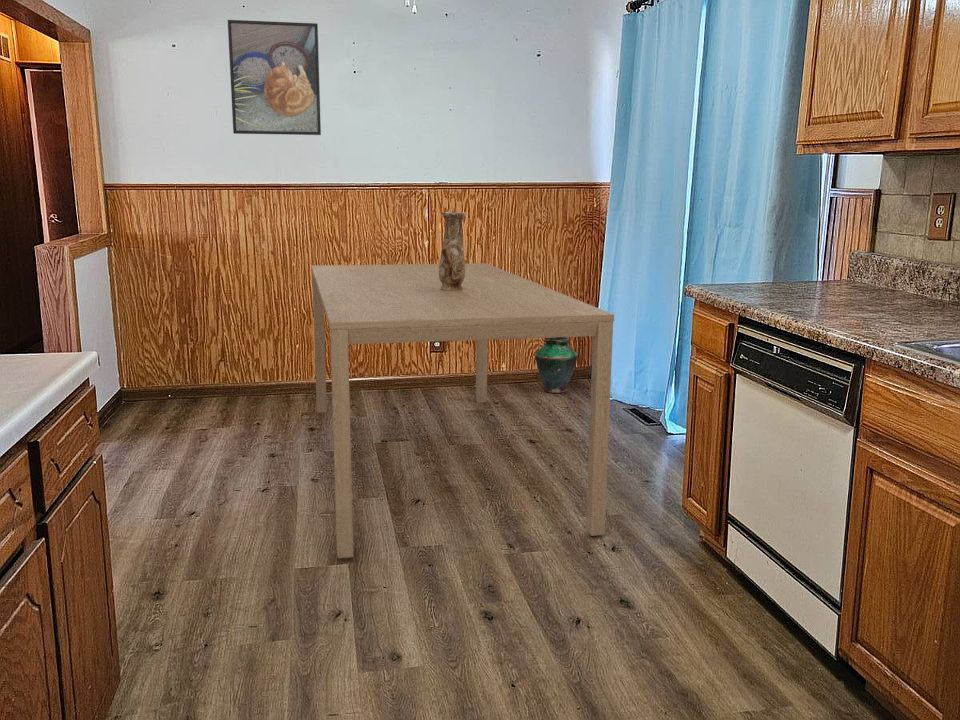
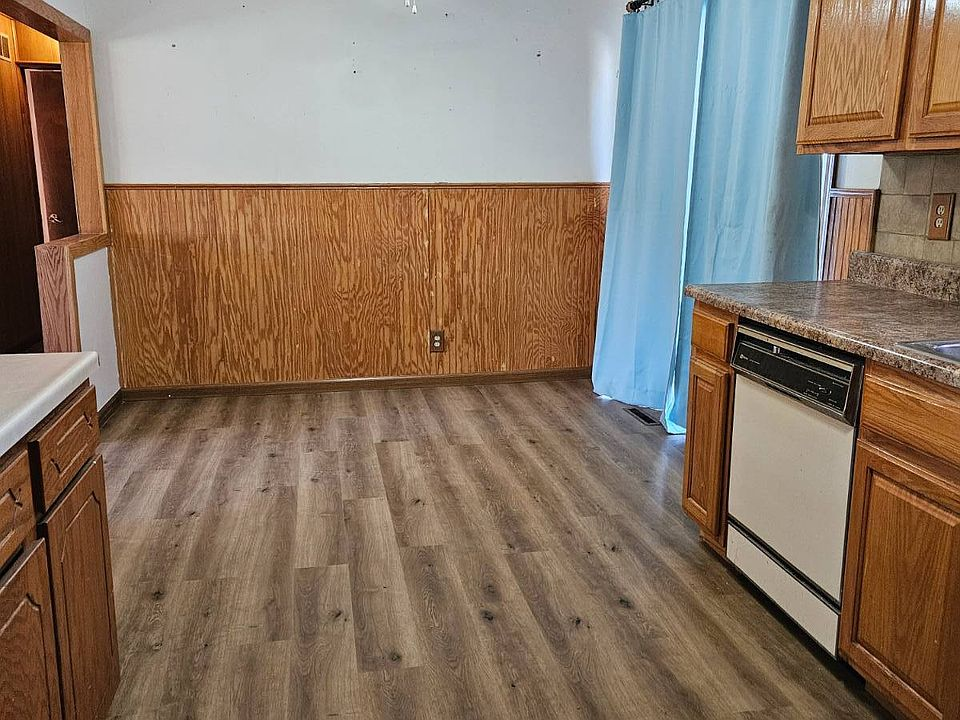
- dining table (430, 341)
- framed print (275, 78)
- vase (452, 250)
- vase (554, 363)
